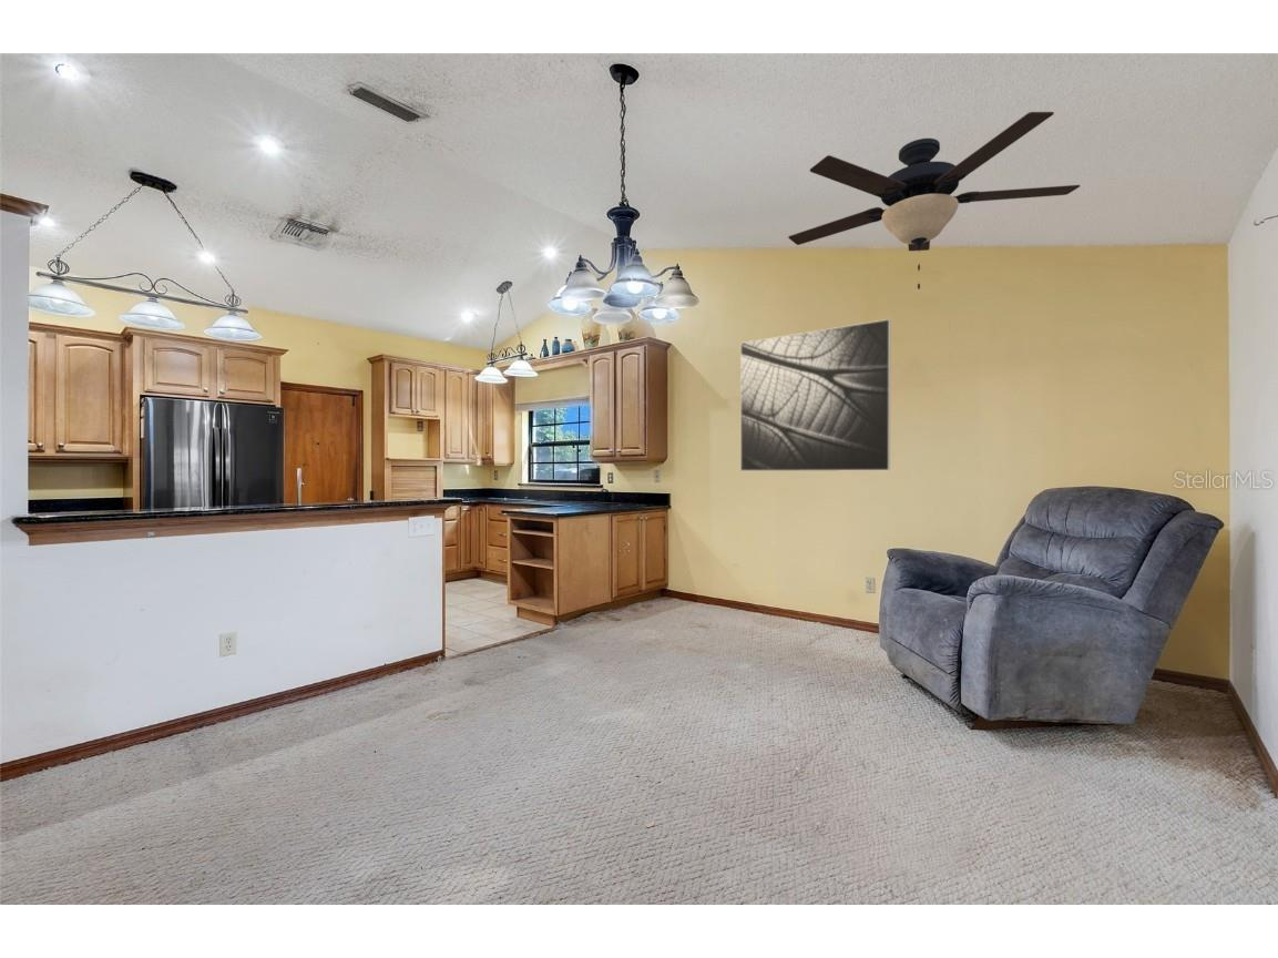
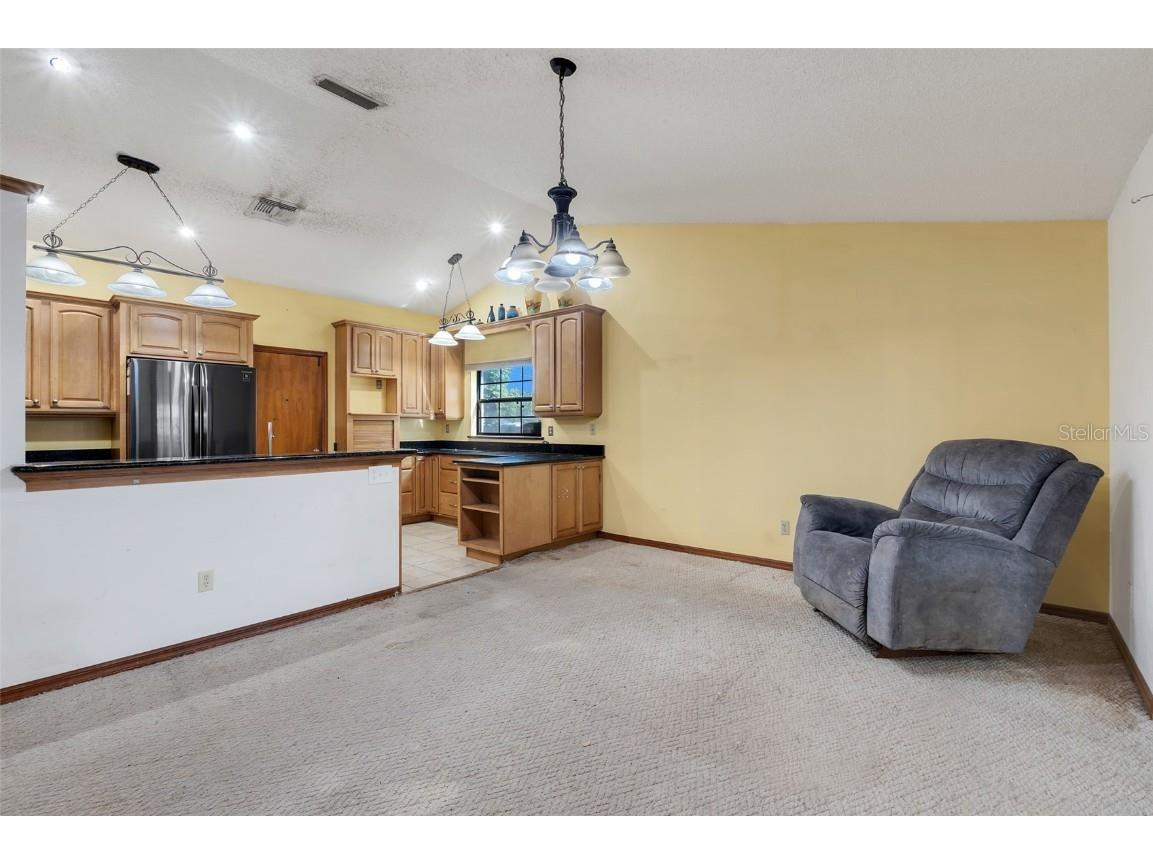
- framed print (809, 401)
- ceiling fan (919, 222)
